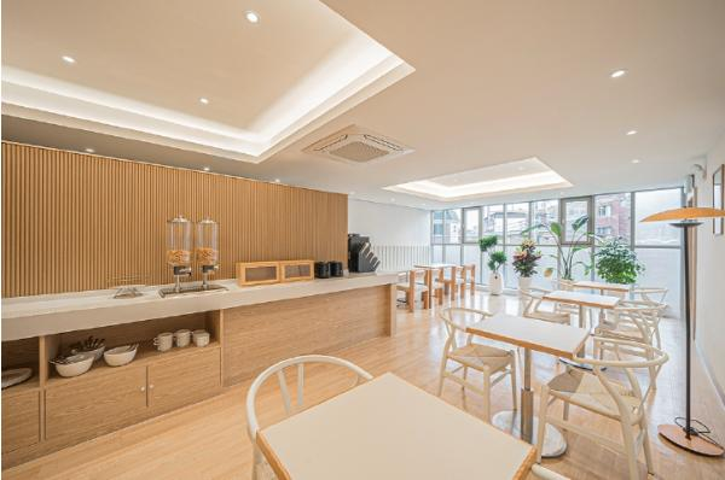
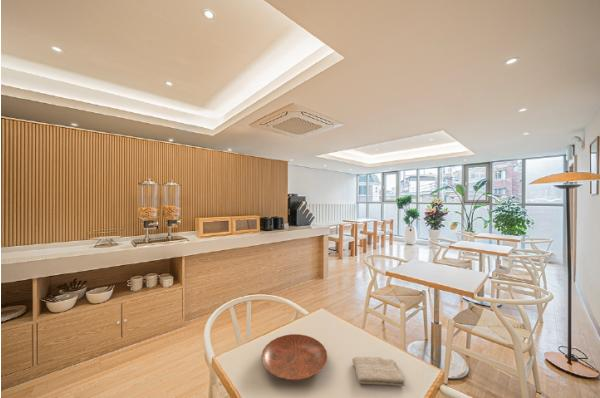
+ washcloth (377, 370)
+ bowl (294, 357)
